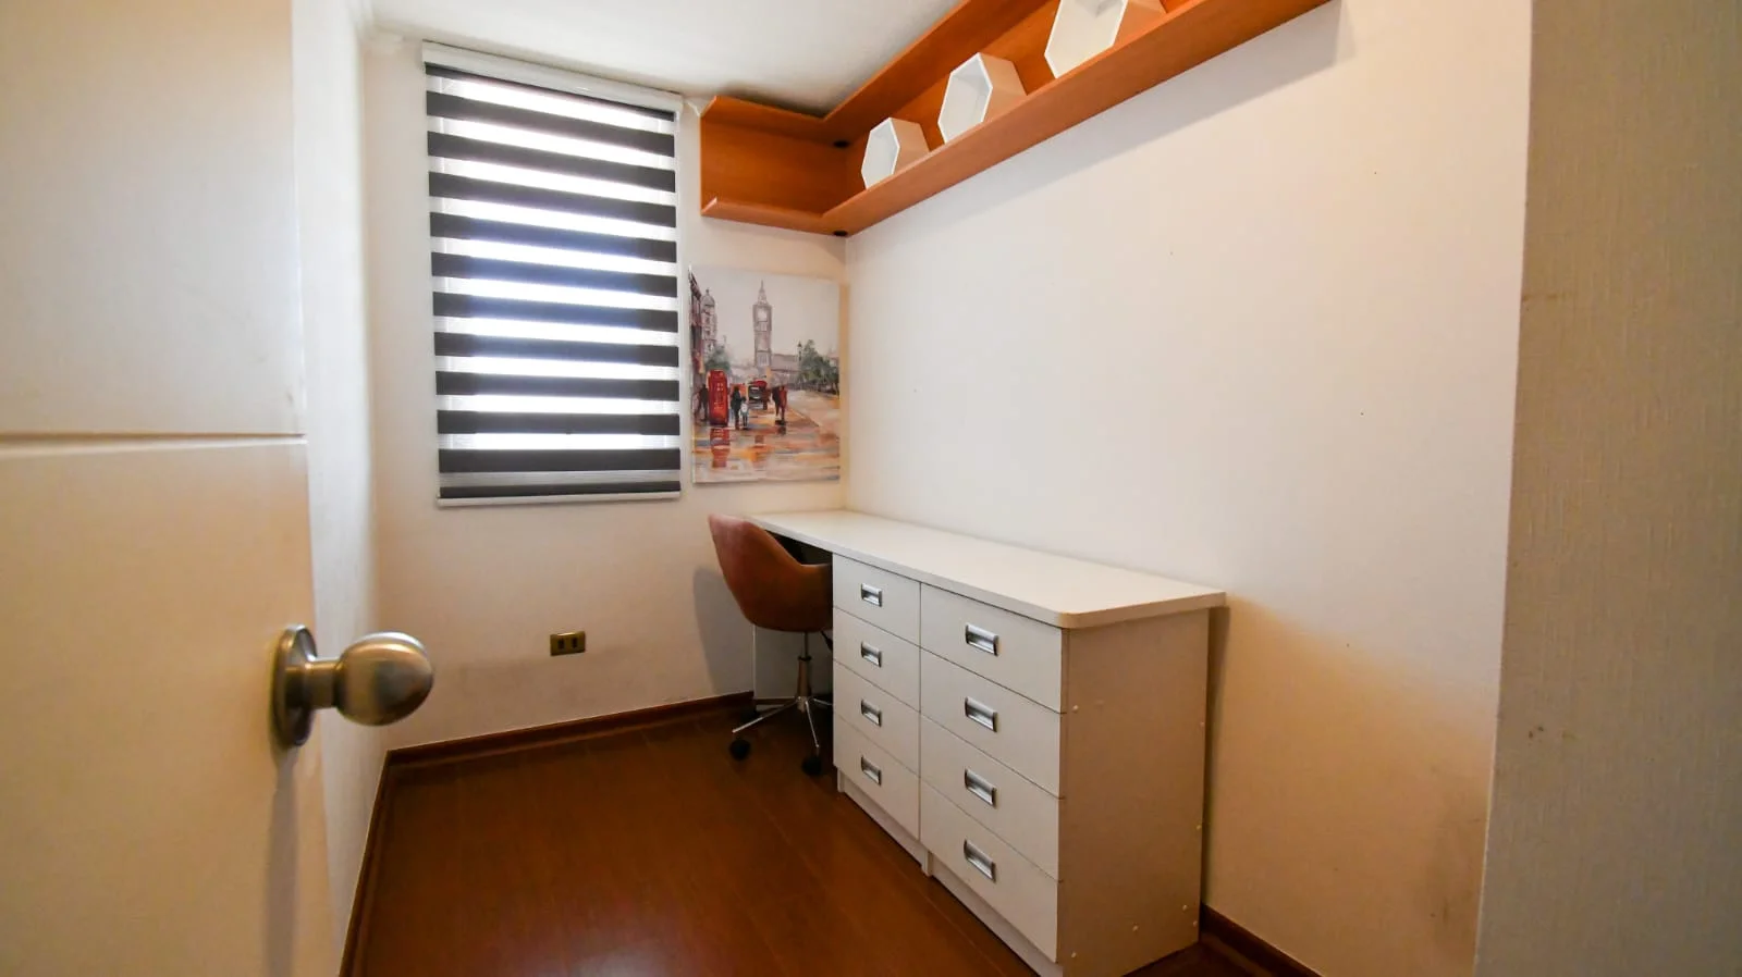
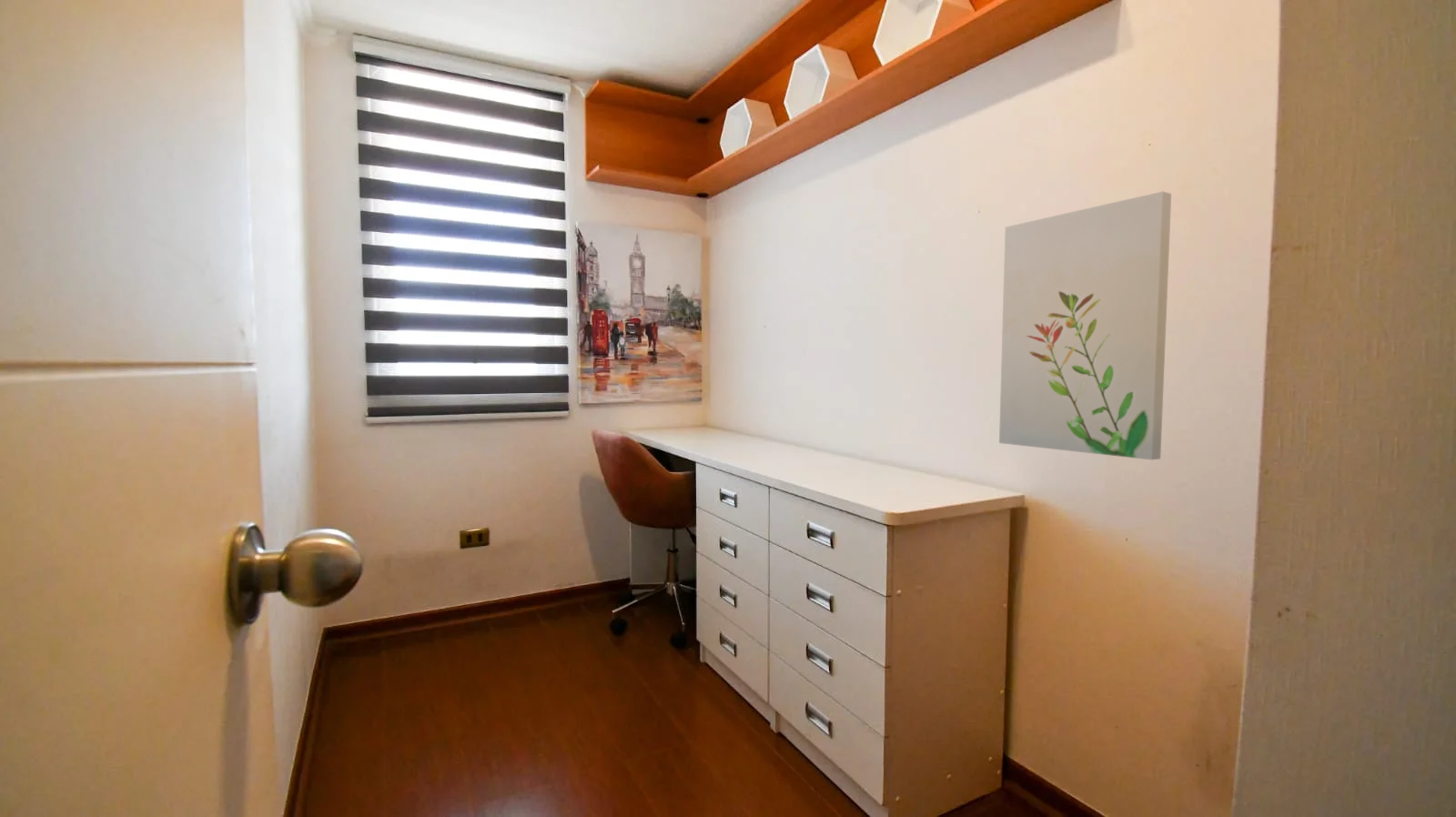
+ wall art (1076, 332)
